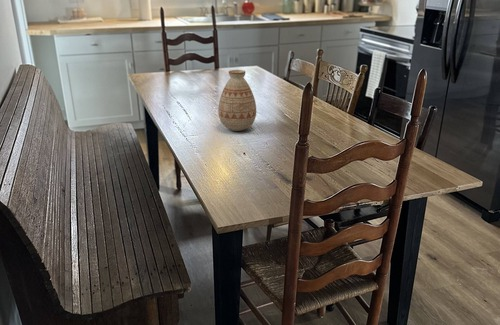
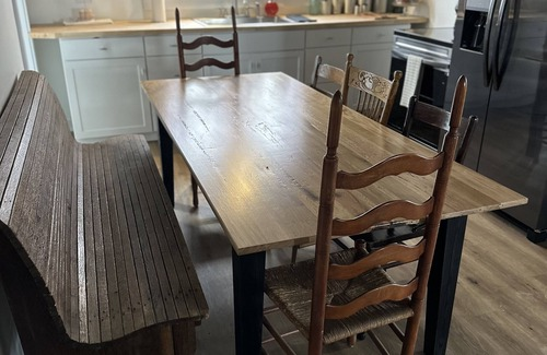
- vase (237, 100)
